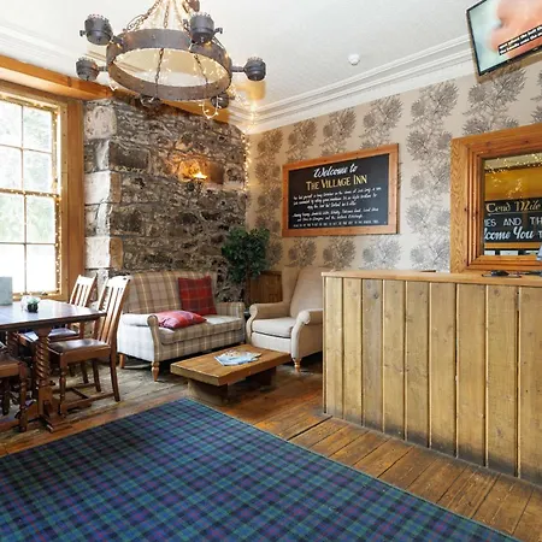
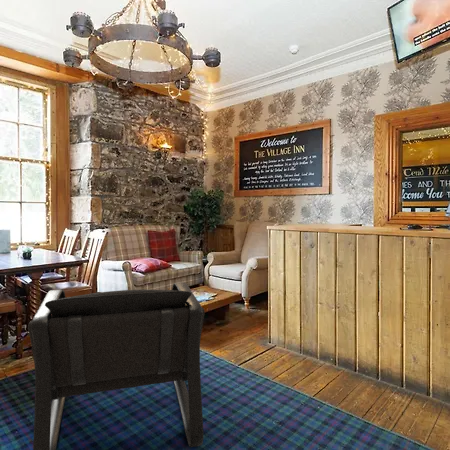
+ armchair (121, 350)
